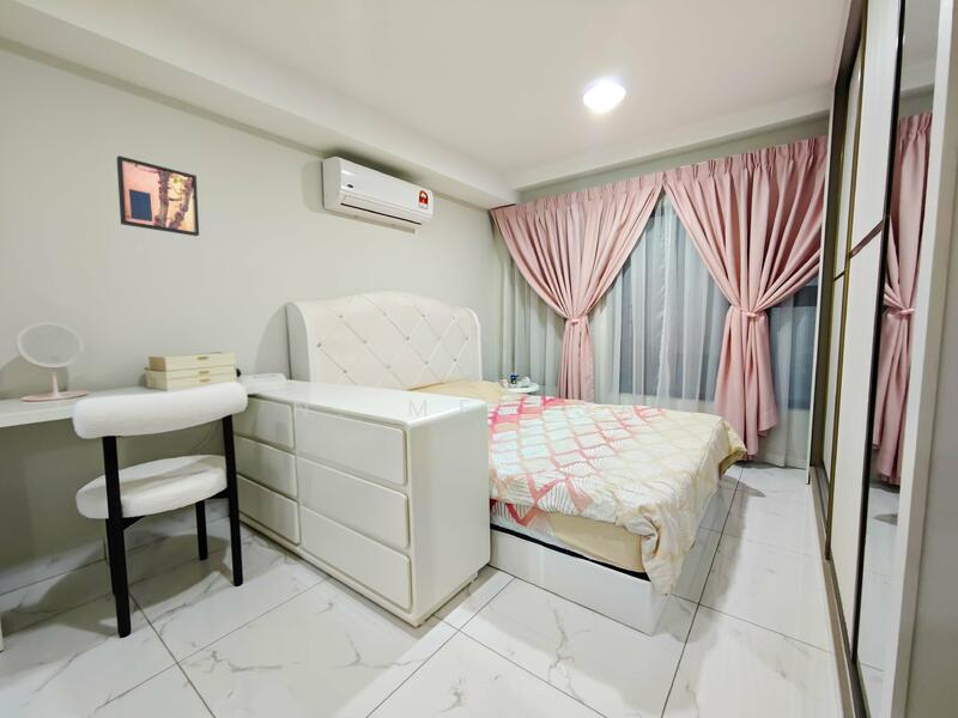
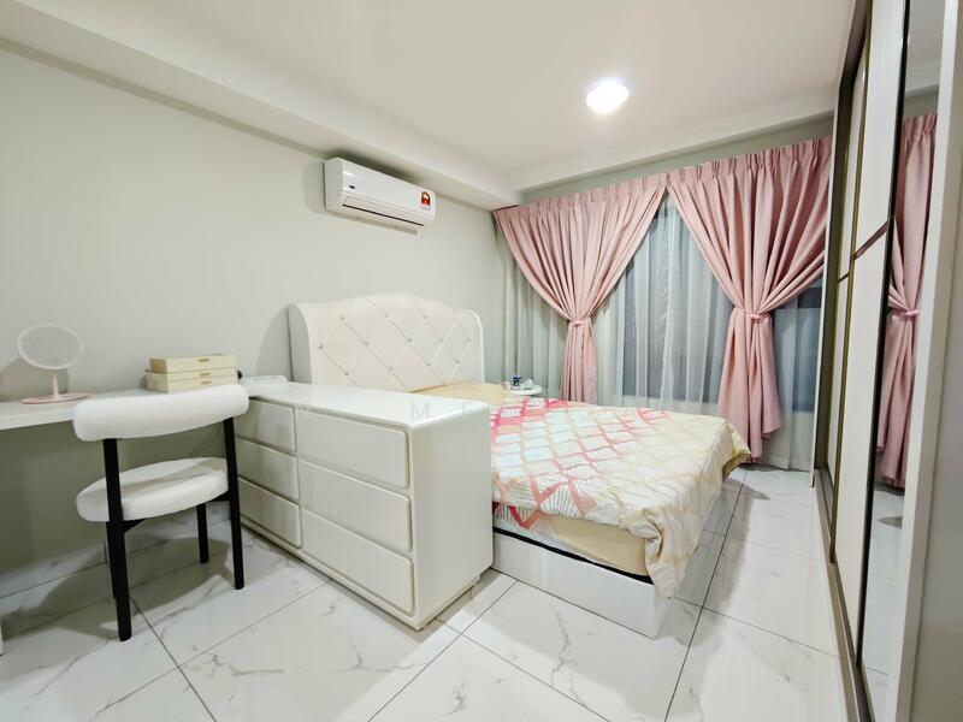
- wall art (159, 199)
